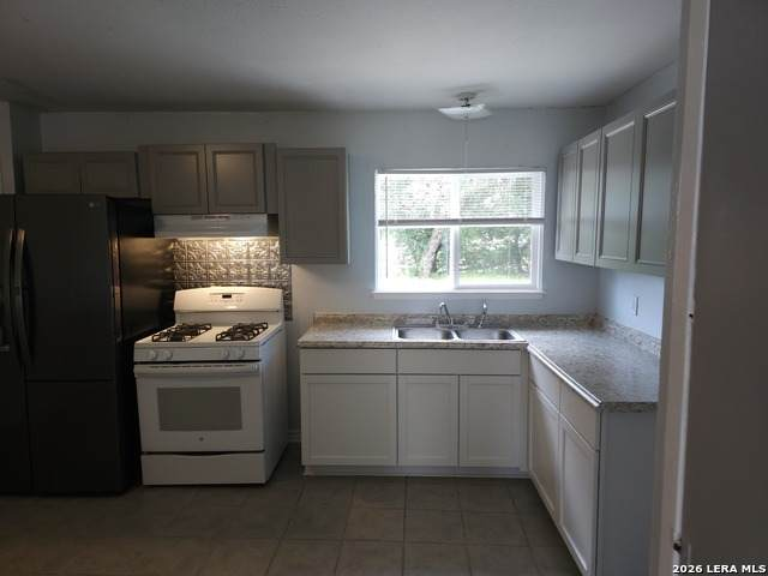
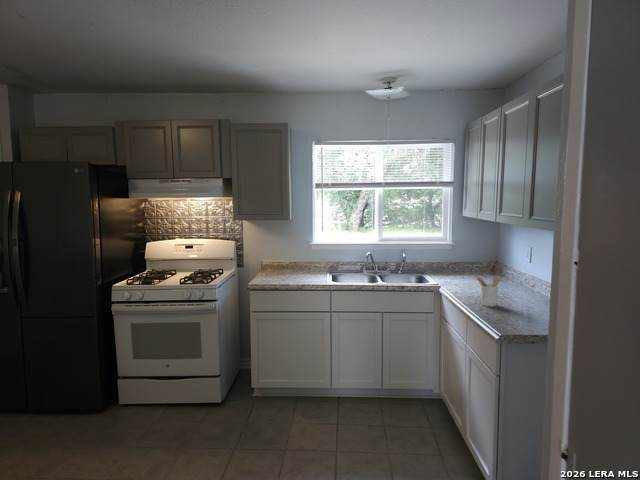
+ utensil holder (486, 290)
